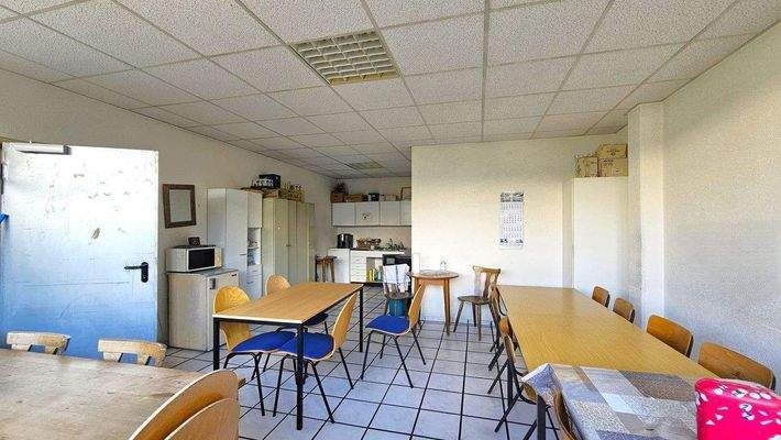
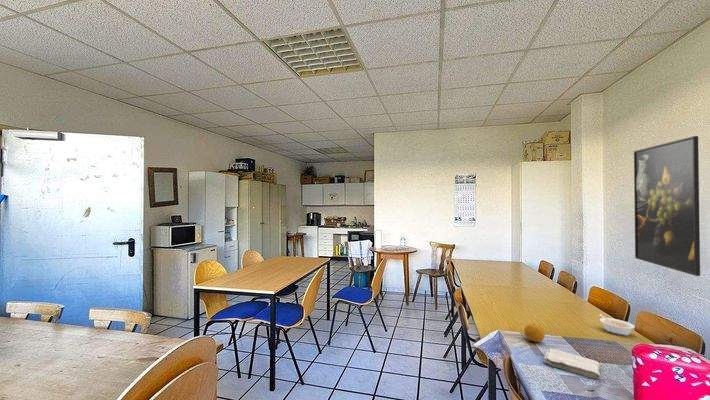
+ legume (615, 326)
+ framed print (662, 205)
+ washcloth (571, 361)
+ fruit (534, 332)
